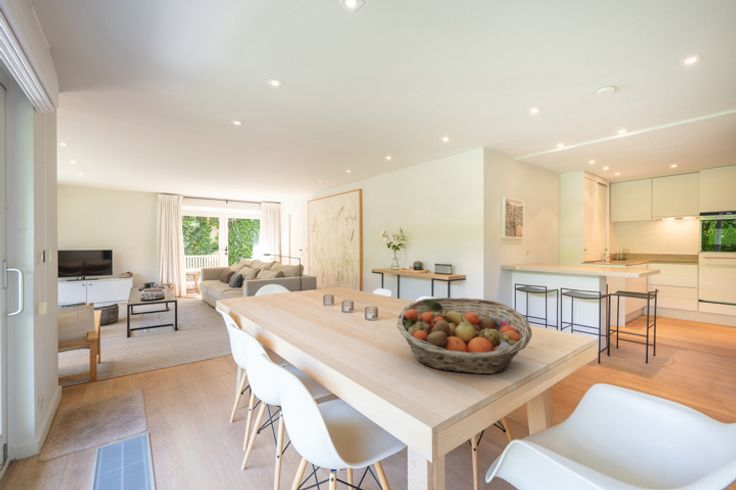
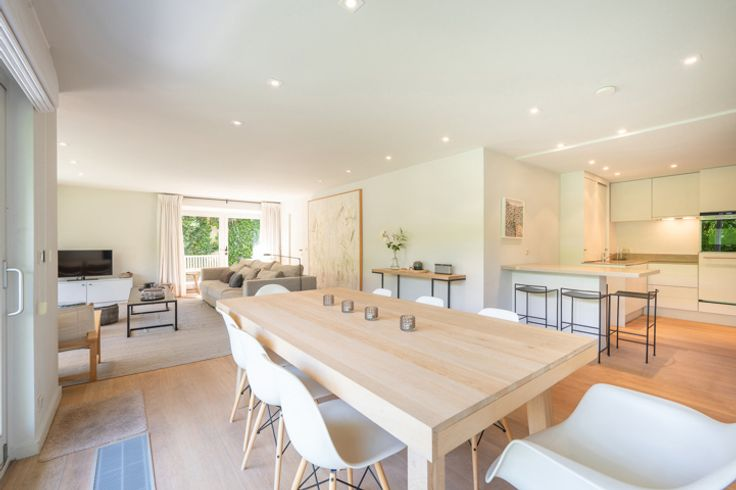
- fruit basket (460, 331)
